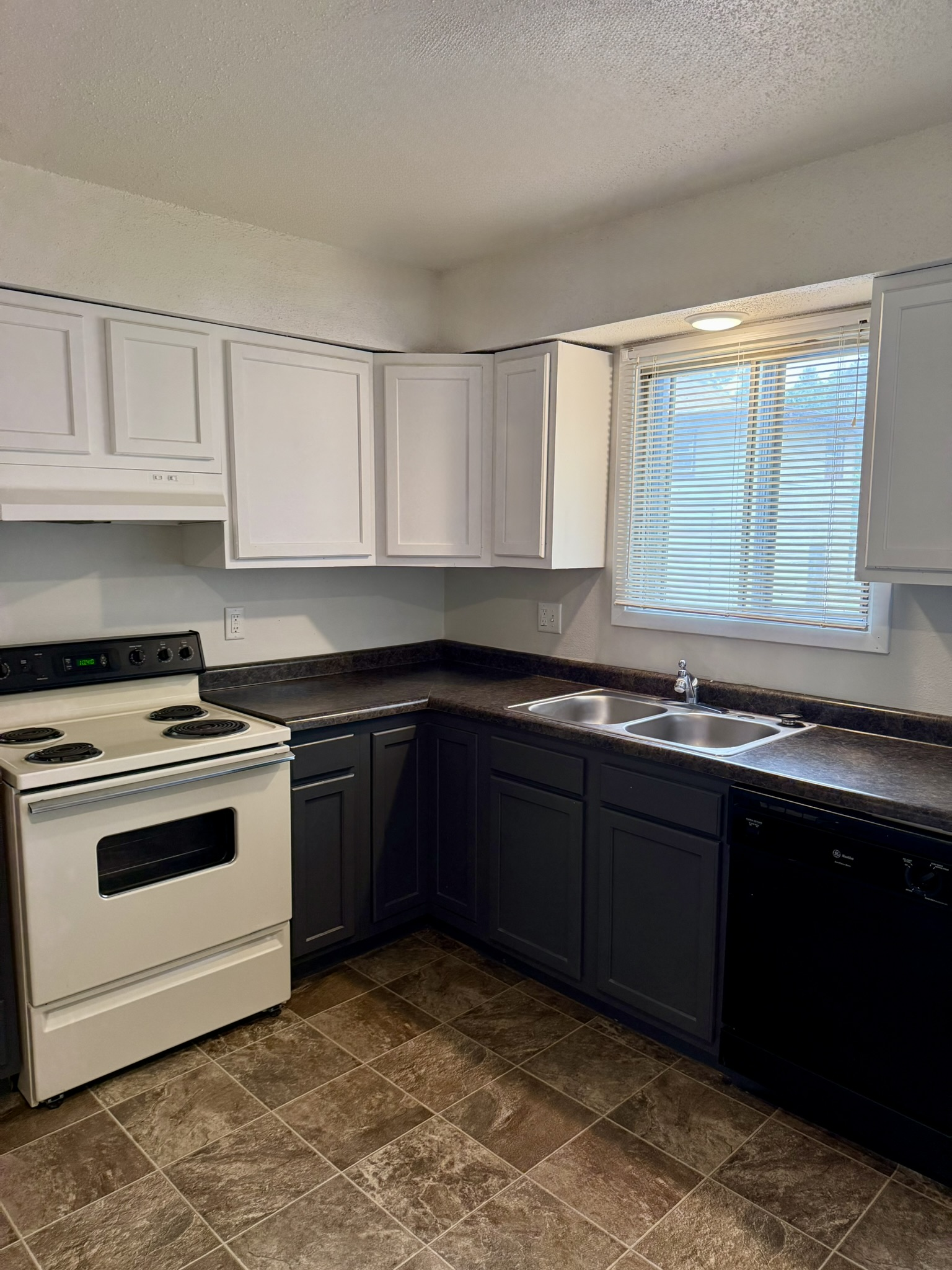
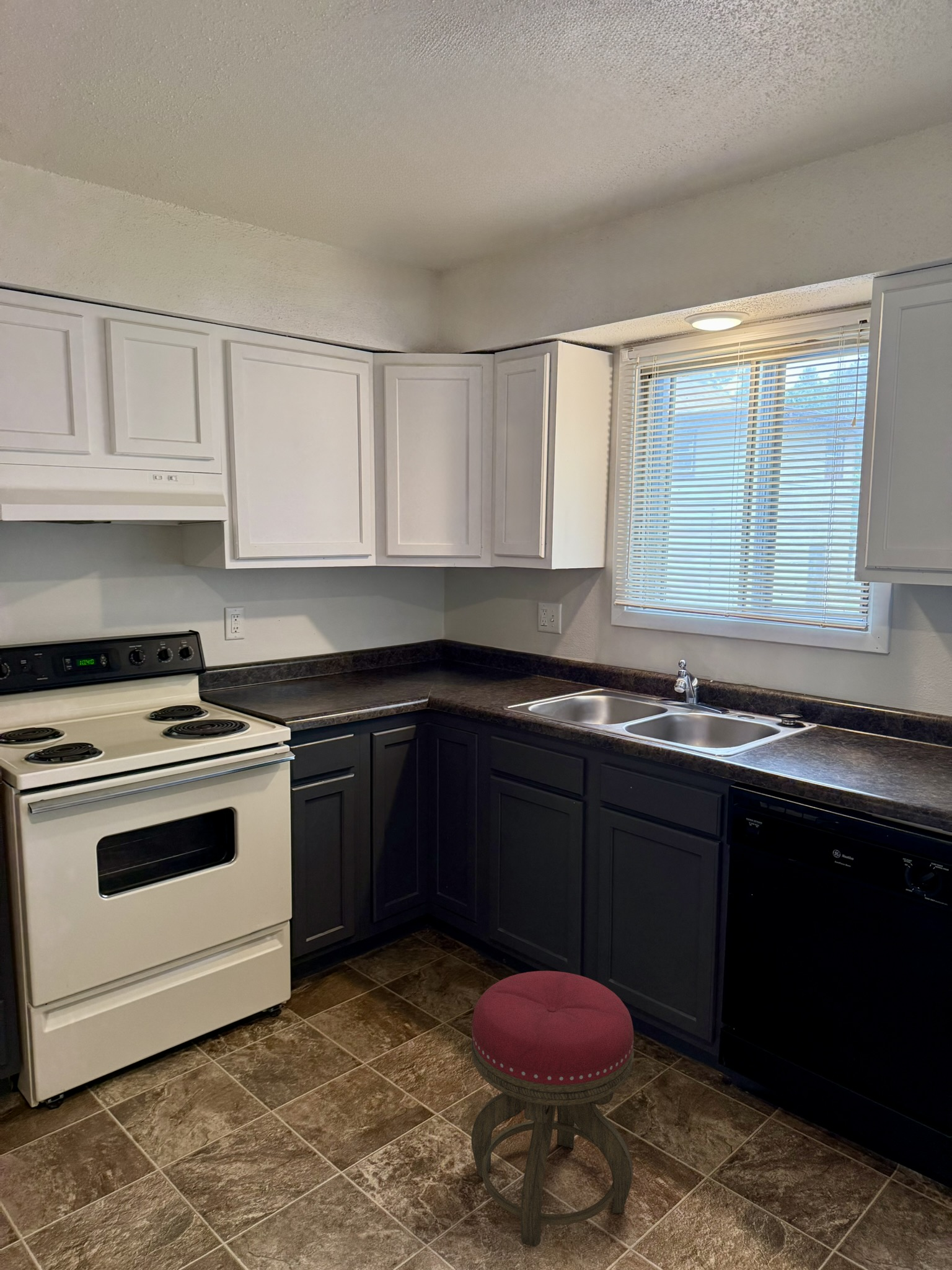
+ stool (551, 1095)
